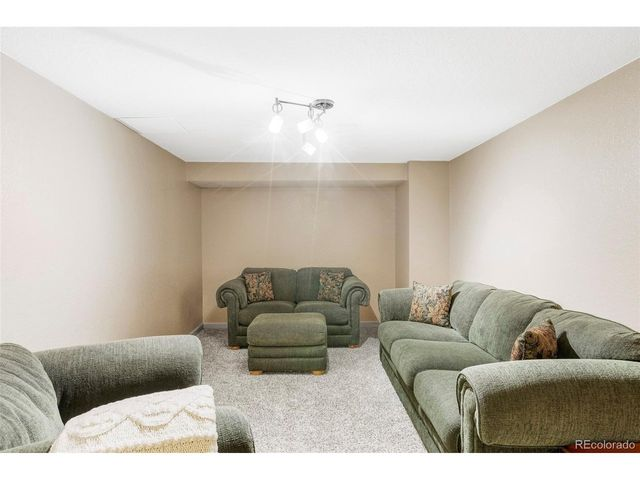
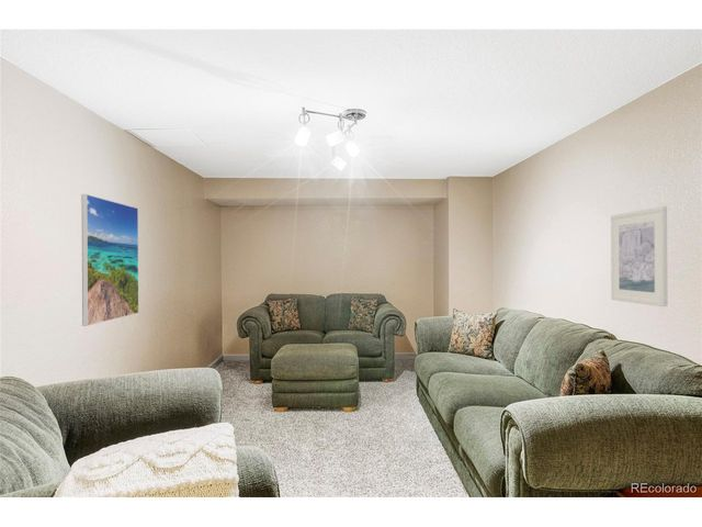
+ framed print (636, 257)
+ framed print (113, 260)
